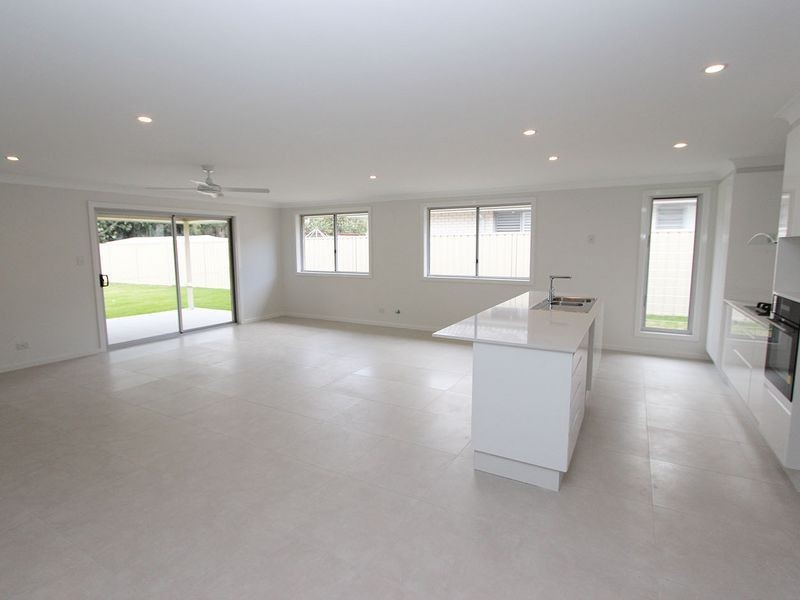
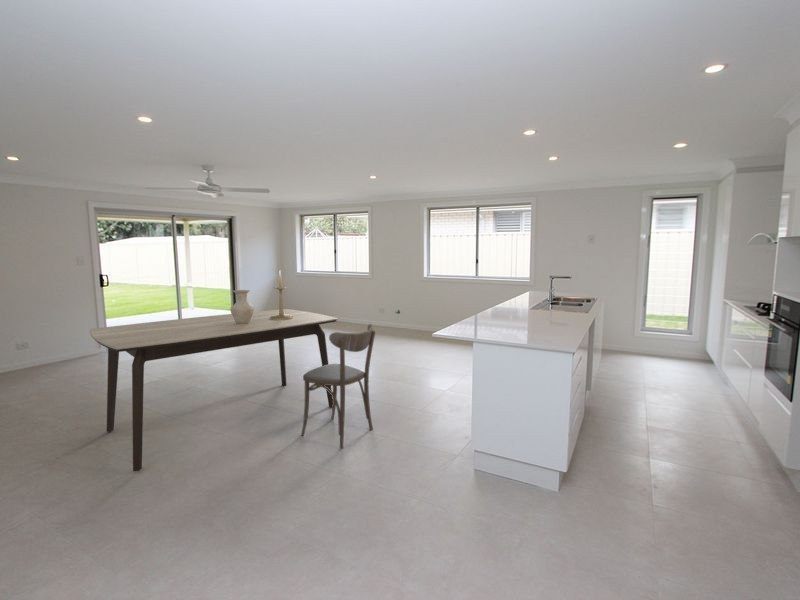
+ candlestick (281, 293)
+ dining table (225, 348)
+ dining chair (339, 380)
+ vase (242, 306)
